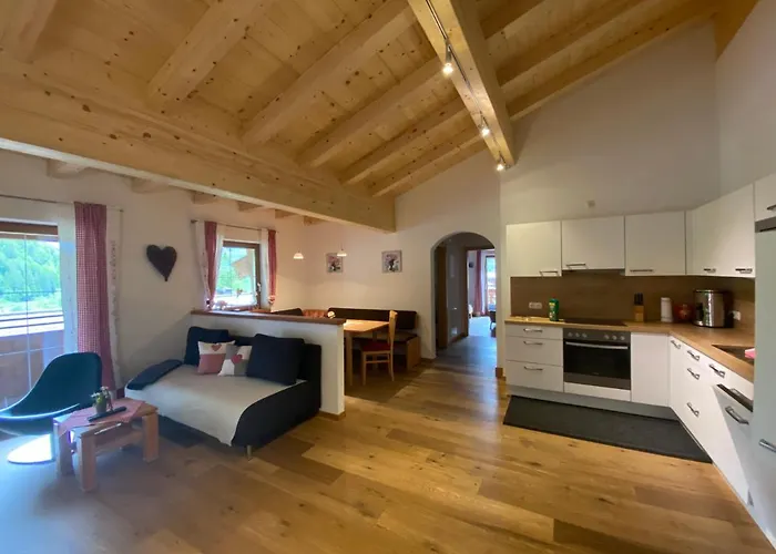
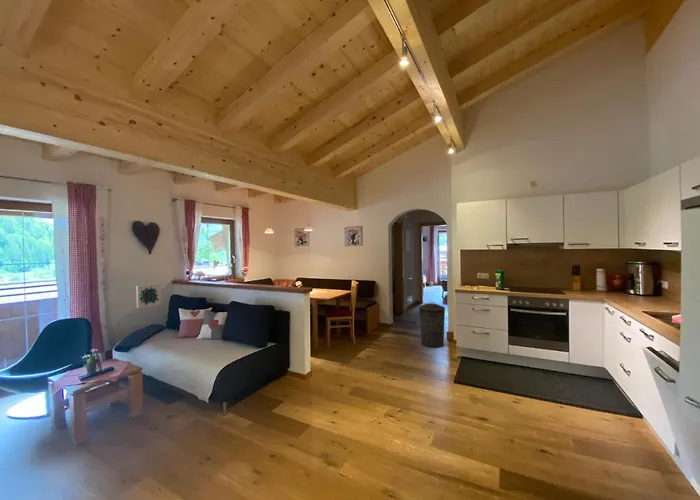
+ wall art (148, 295)
+ trash can (432, 323)
